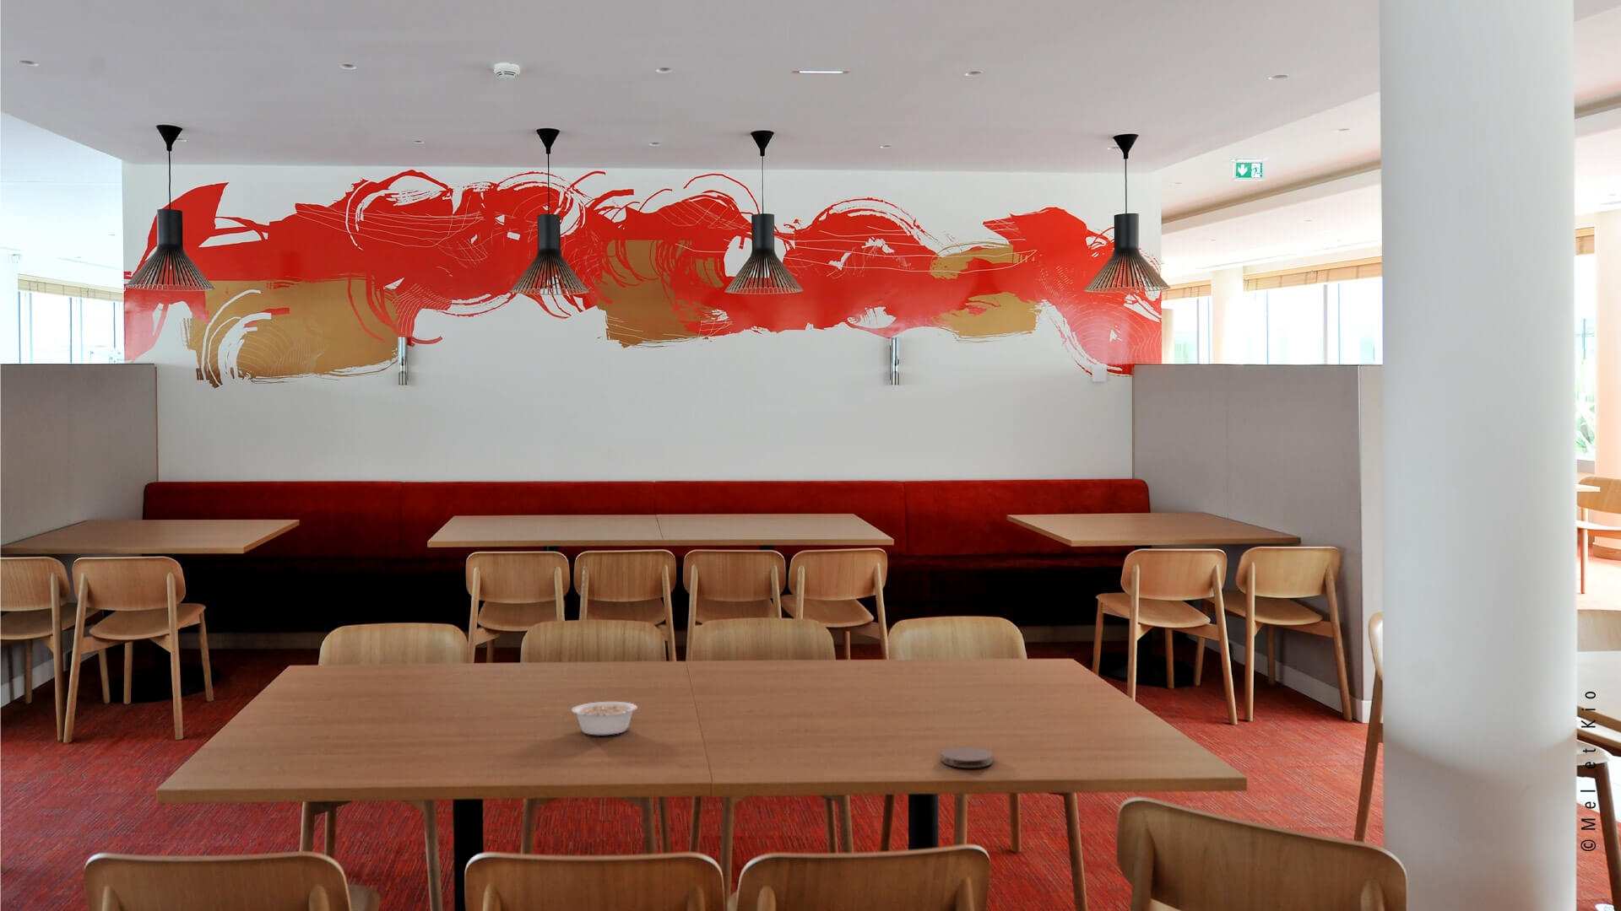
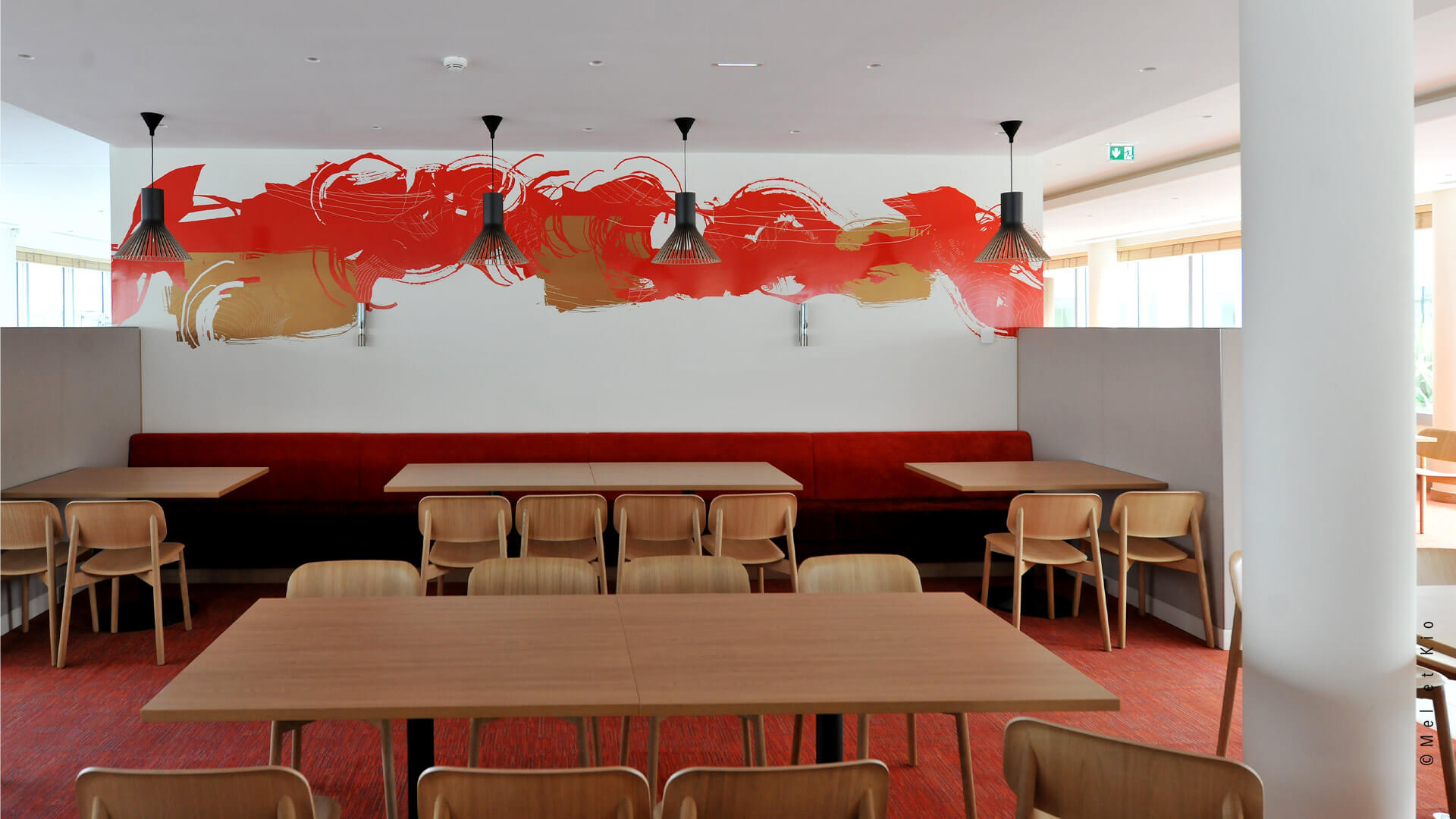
- coaster (966, 756)
- legume (607, 716)
